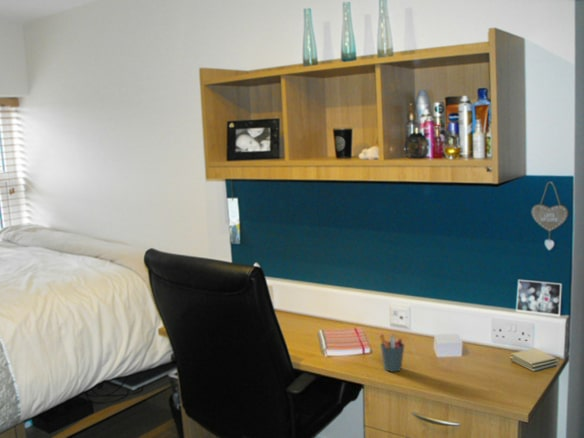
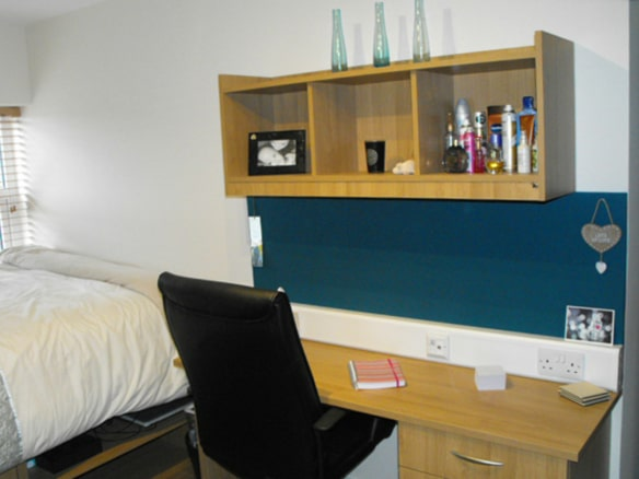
- pen holder (392, 350)
